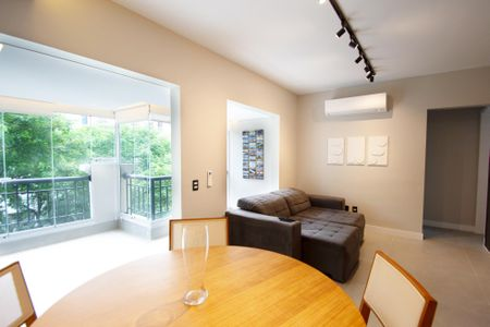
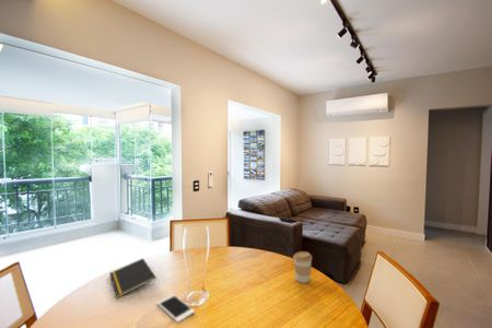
+ notepad (131, 276)
+ coffee cup (302, 266)
+ cell phone (175, 307)
